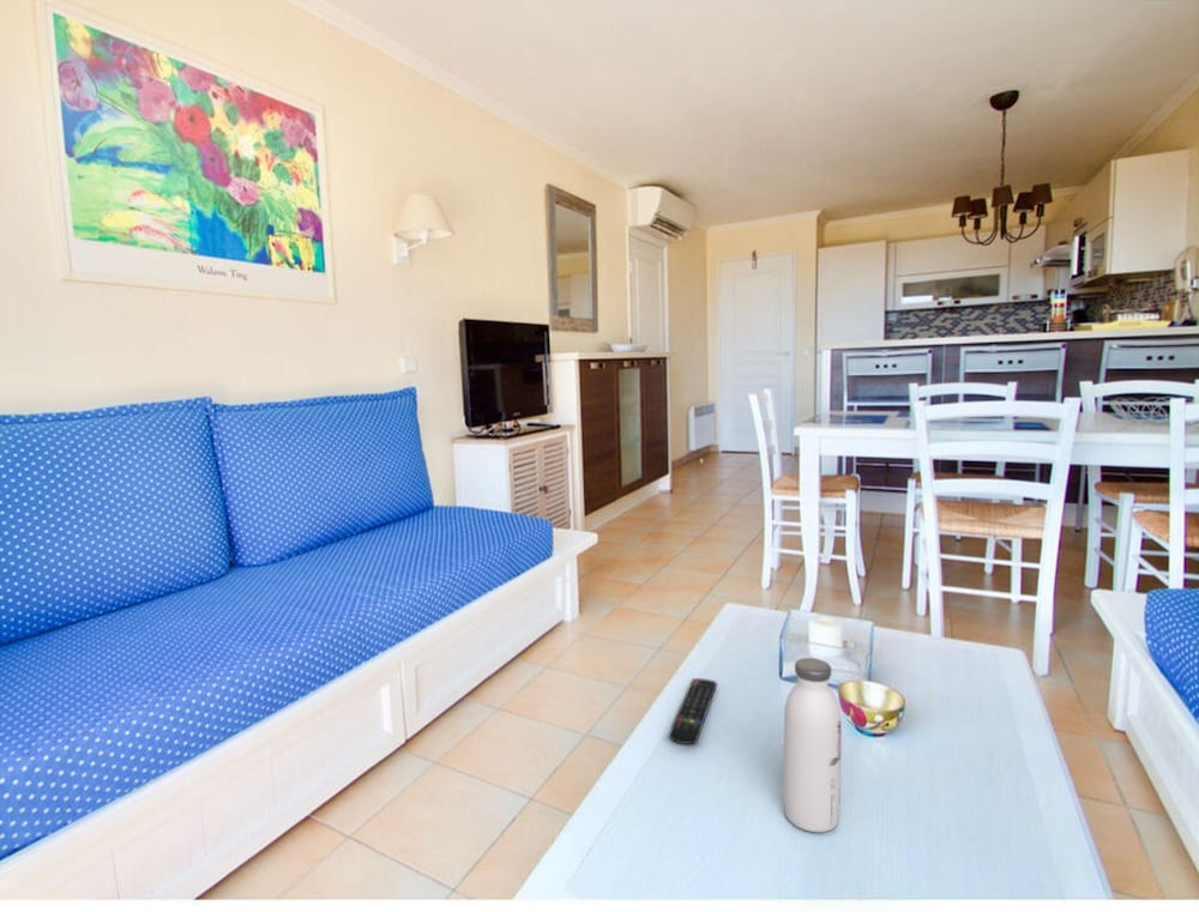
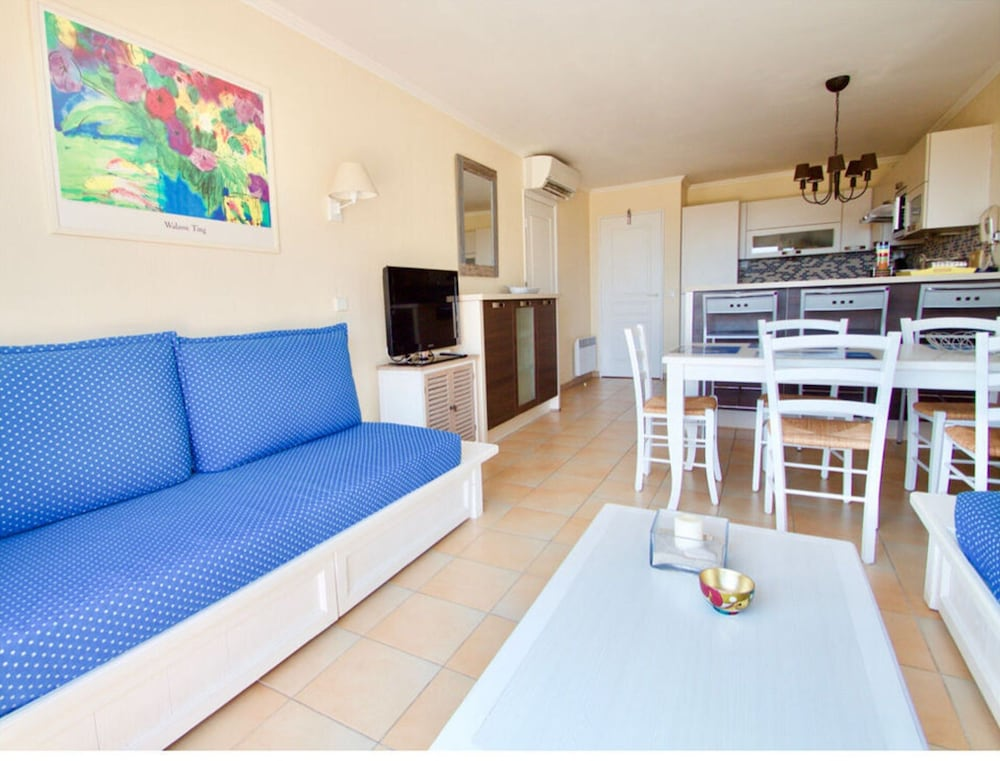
- water bottle (812, 739)
- remote control (694, 708)
